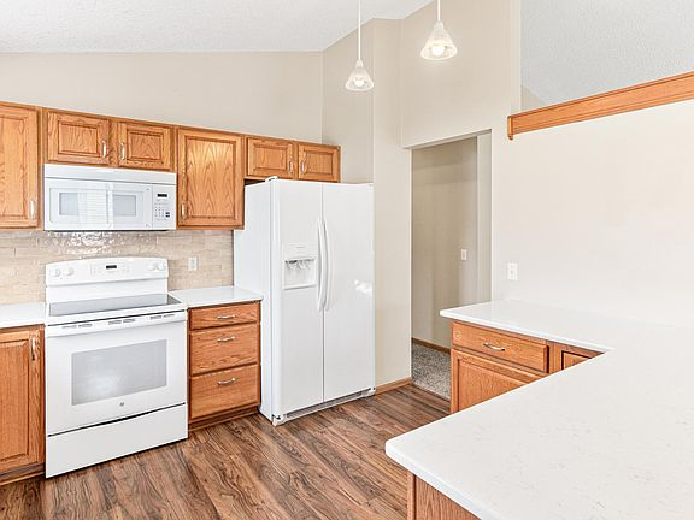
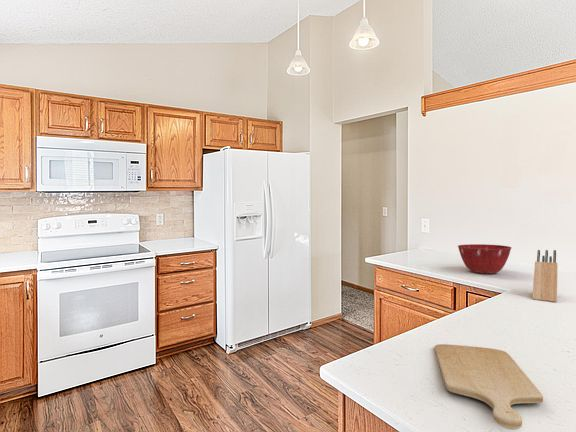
+ mixing bowl (483, 259)
+ chopping board (485, 378)
+ knife block (545, 273)
